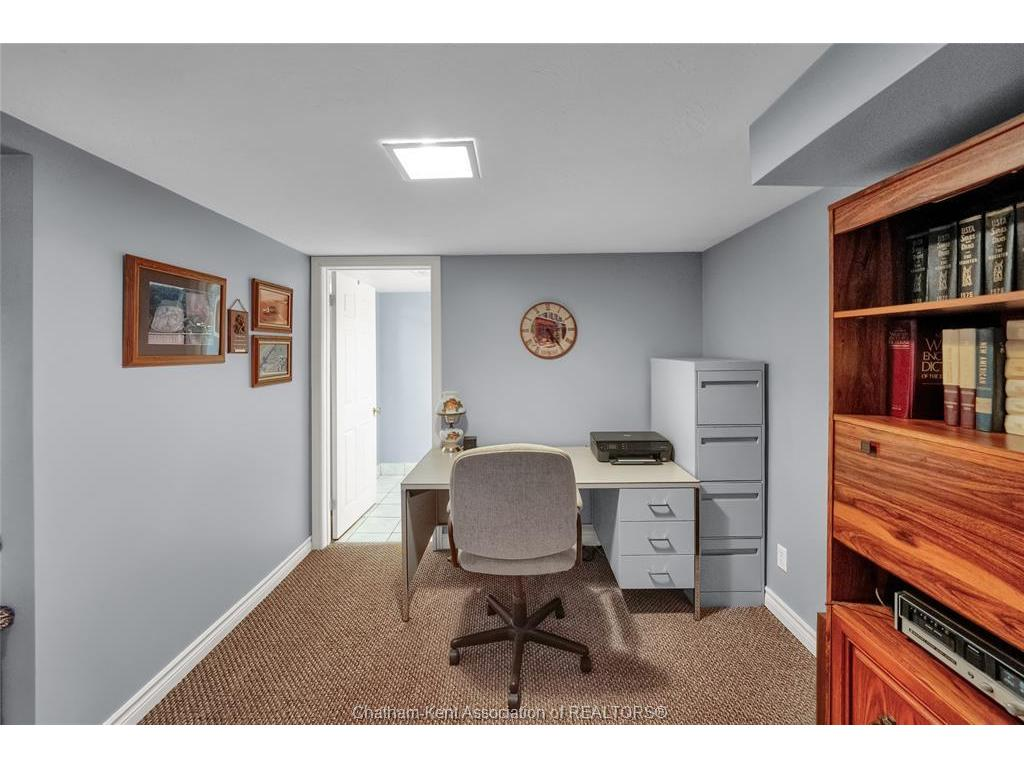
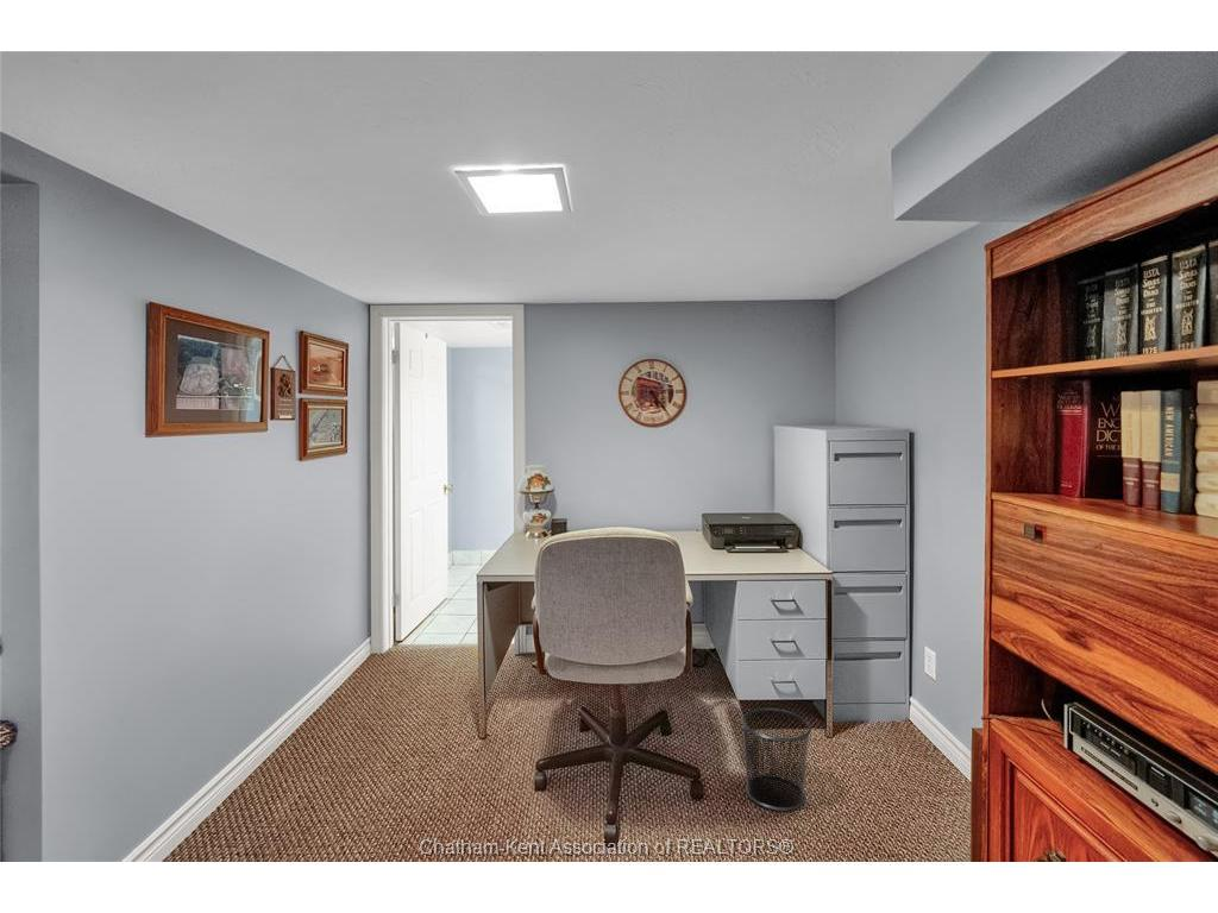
+ waste bin (774, 757)
